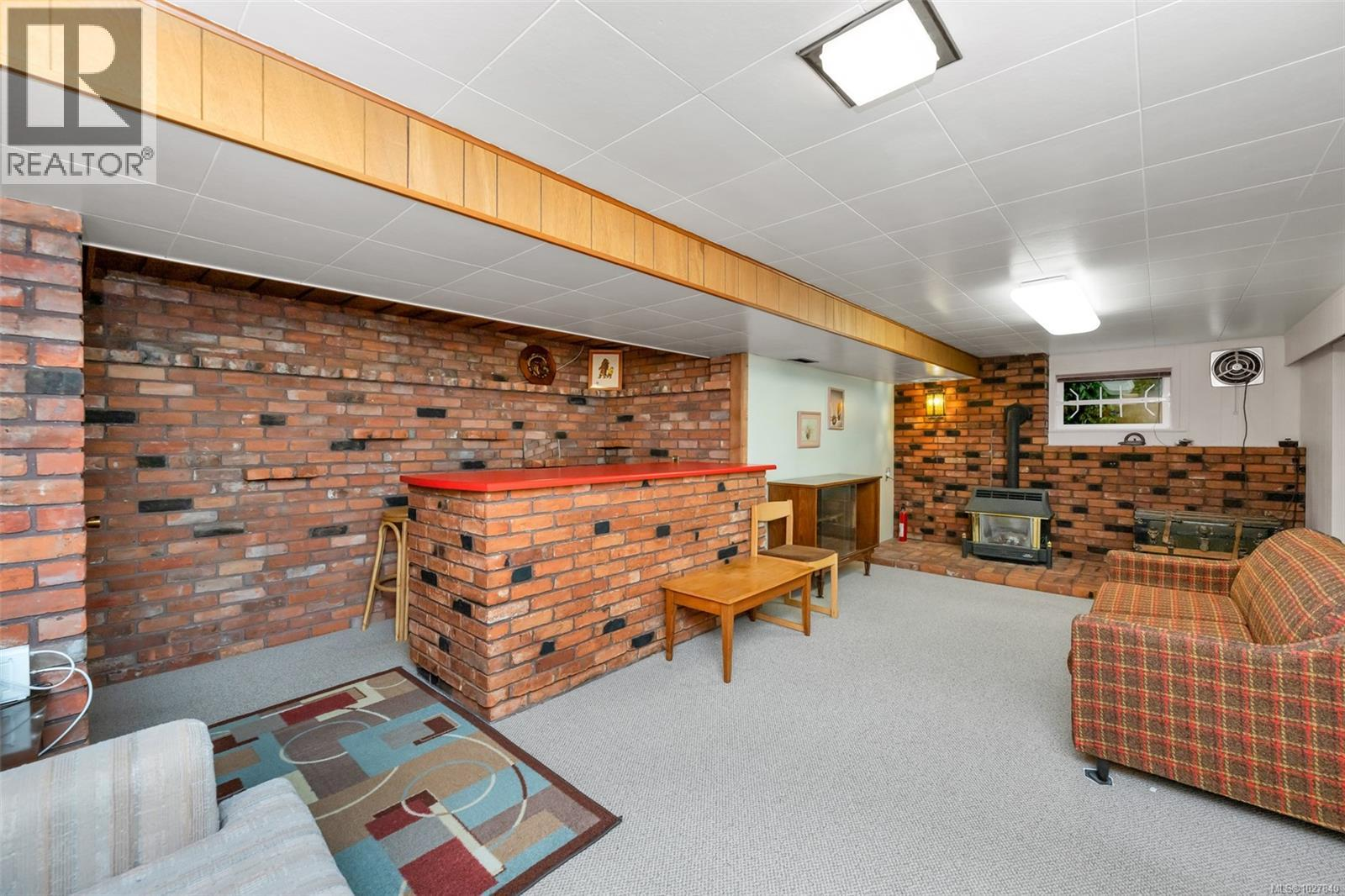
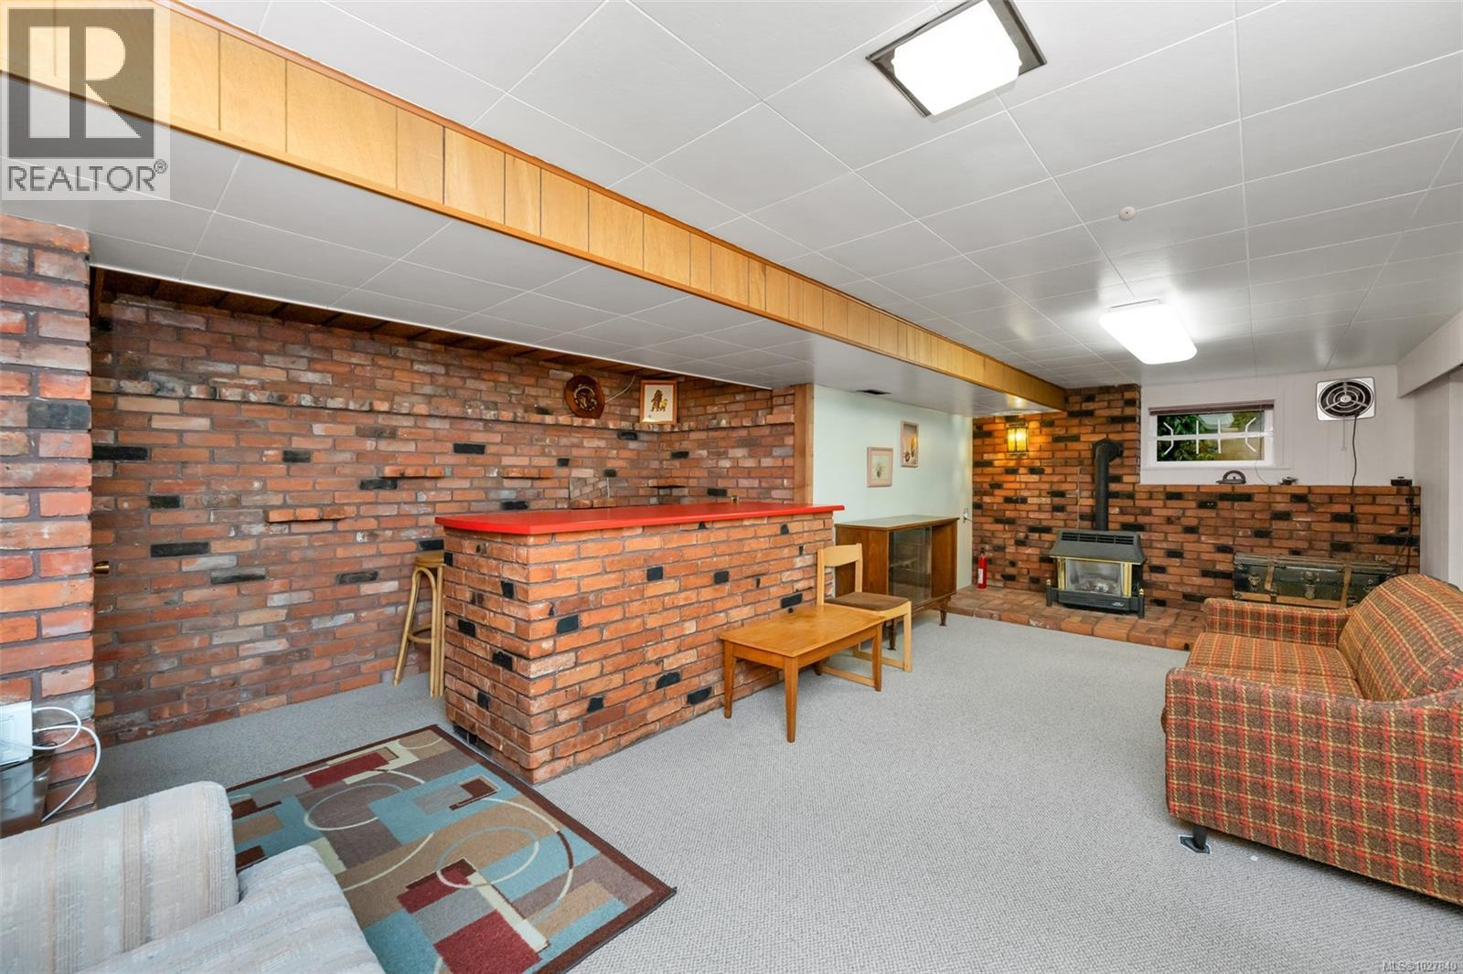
+ smoke detector (1127, 215)
